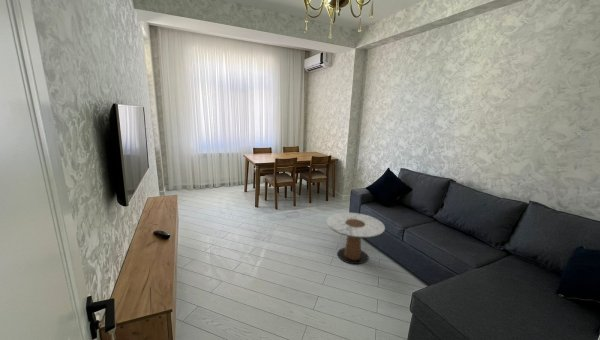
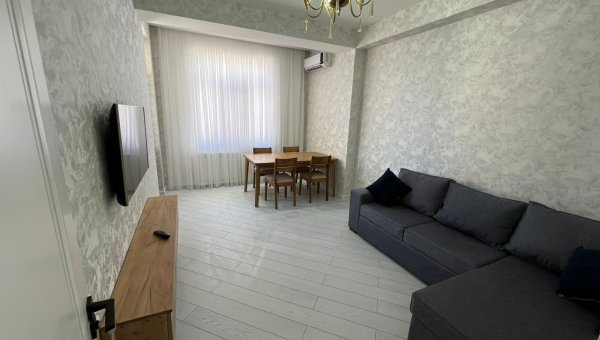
- side table (353, 239)
